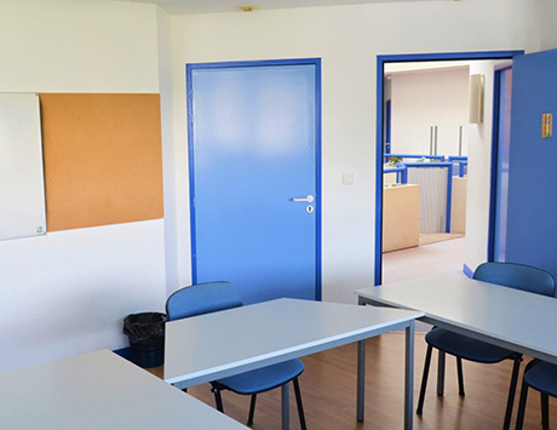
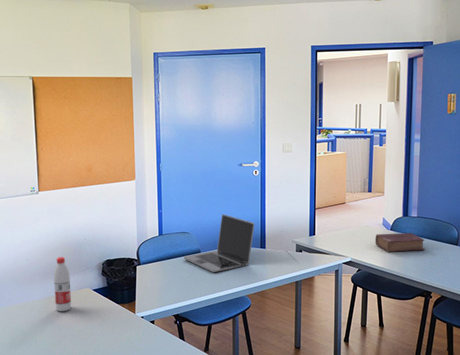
+ laptop (218, 241)
+ water bottle (62, 283)
+ book (399, 241)
